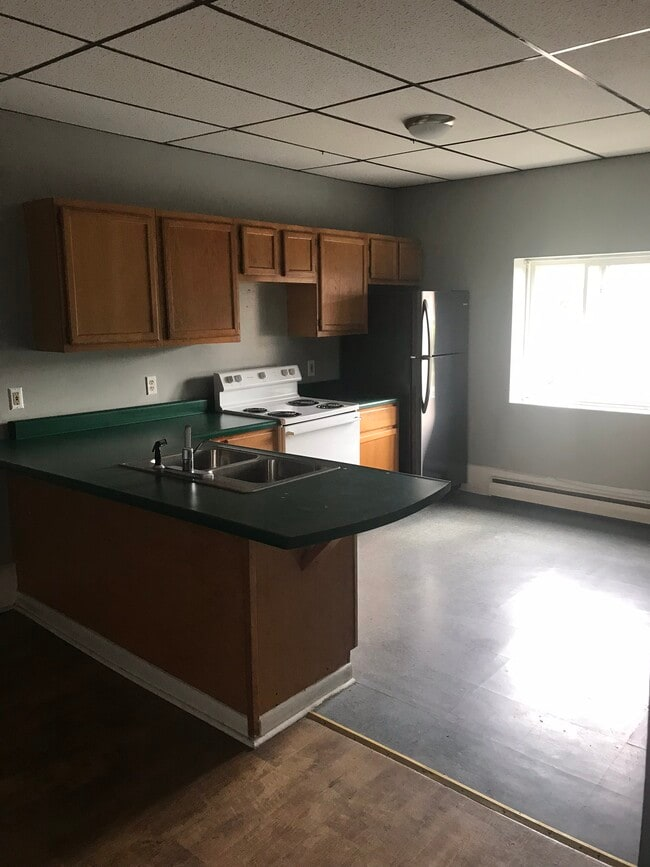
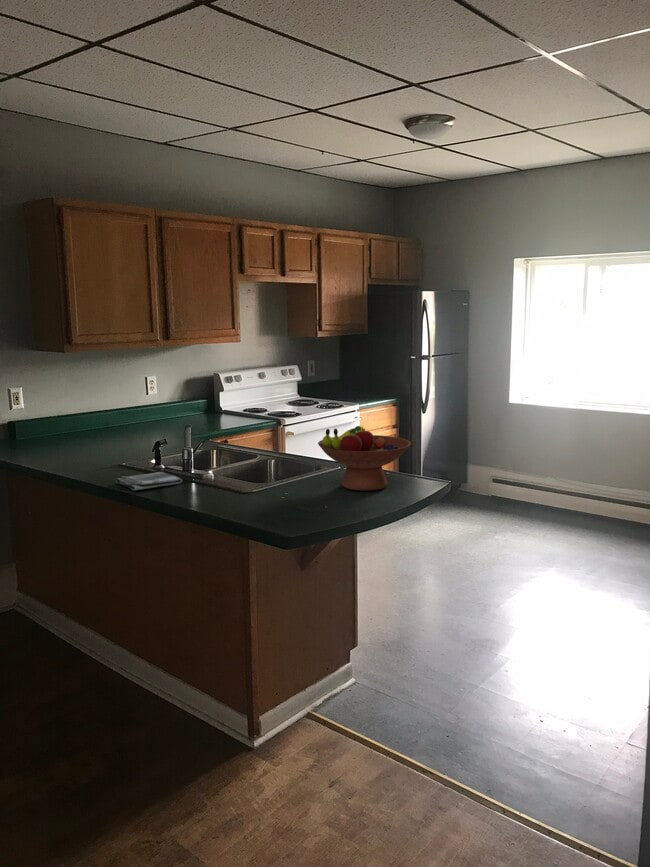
+ fruit bowl (364, 456)
+ dish towel (148, 479)
